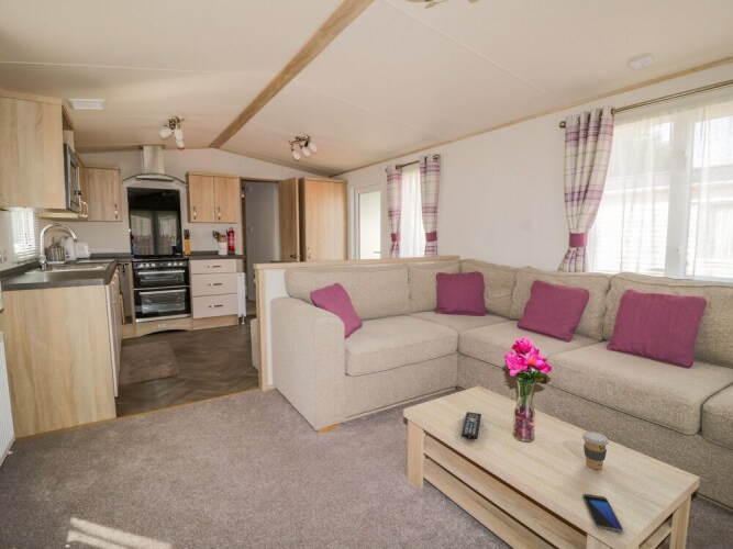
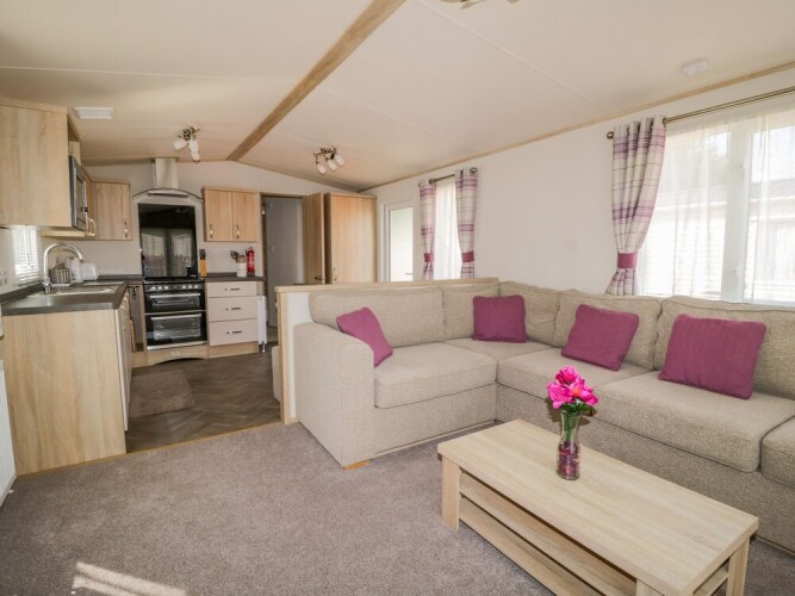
- coffee cup (595, 450)
- smartphone (601, 512)
- remote control (471, 424)
